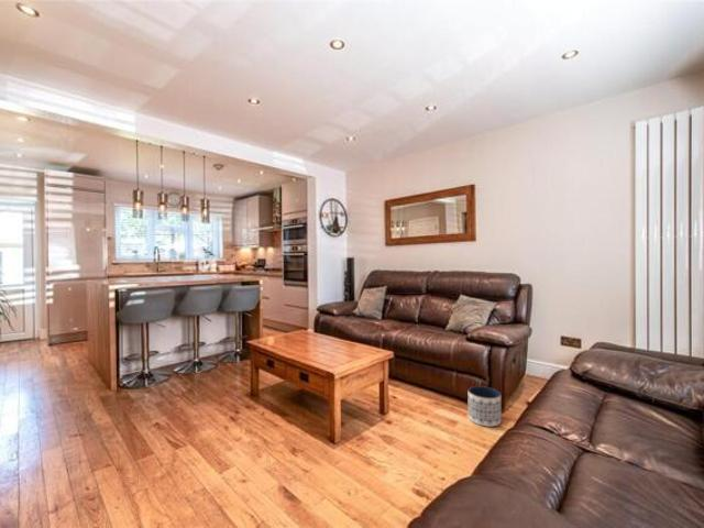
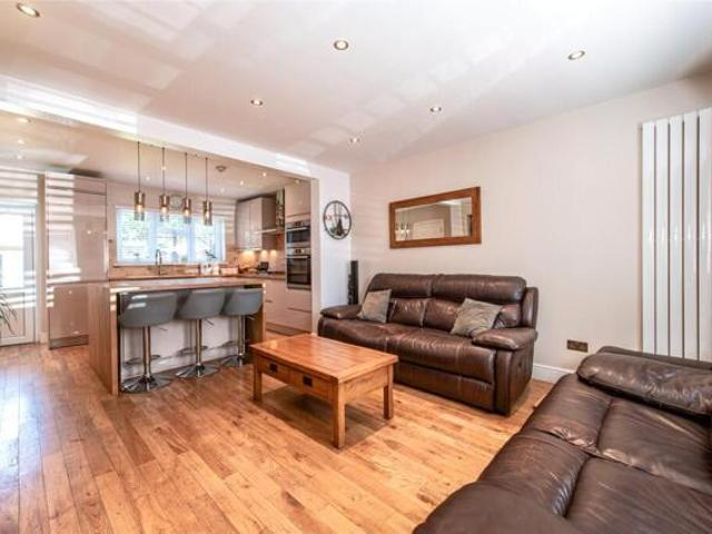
- planter (484, 405)
